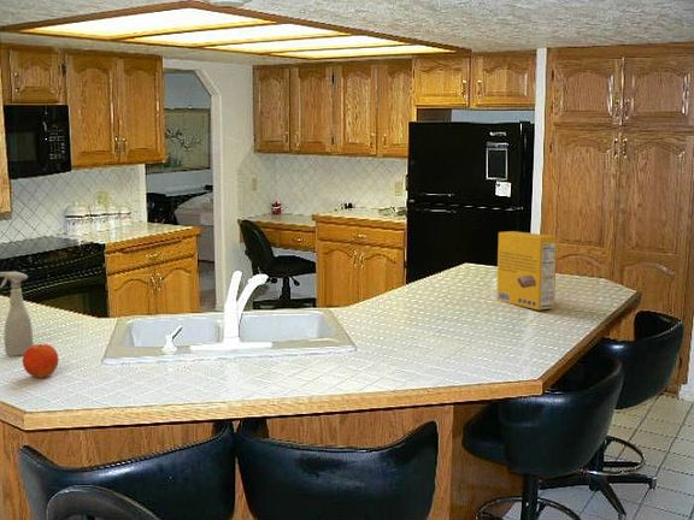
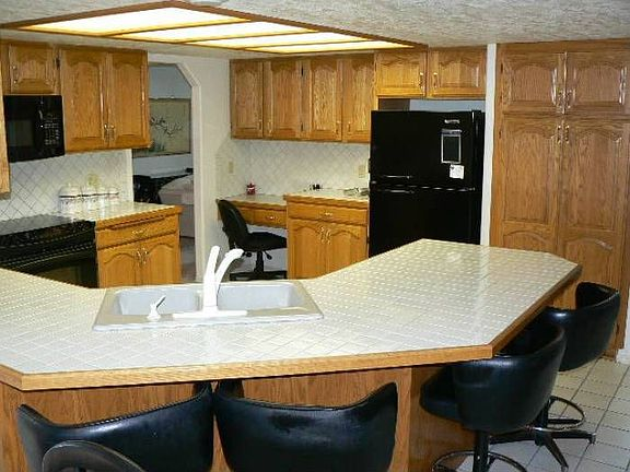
- spray bottle (17, 312)
- cereal box (525, 268)
- fruit (40, 360)
